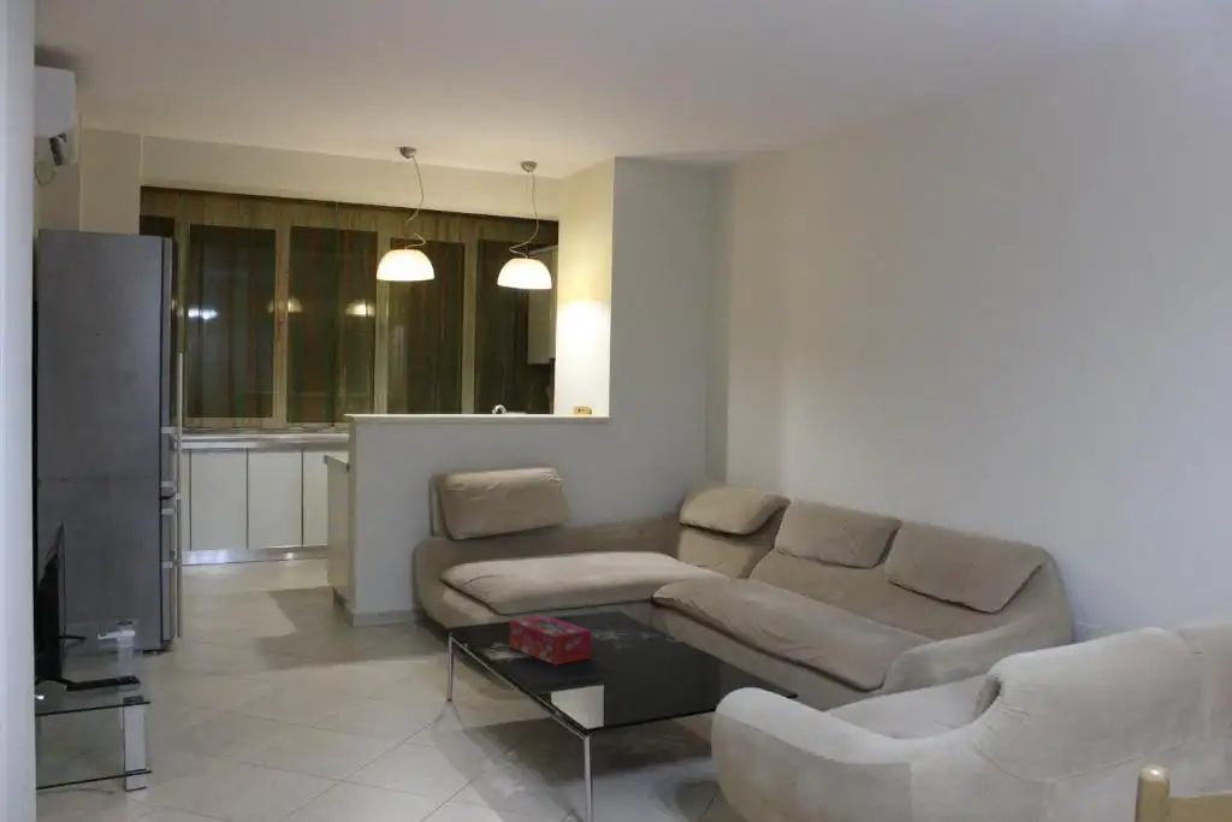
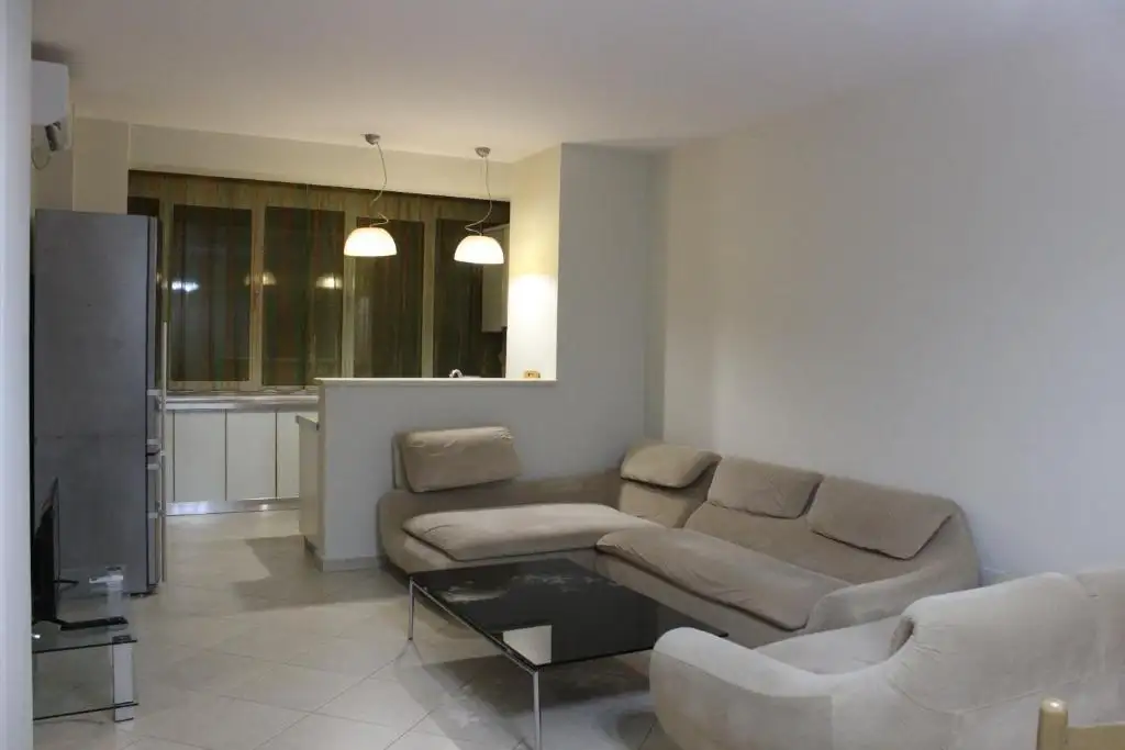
- tissue box (549, 638)
